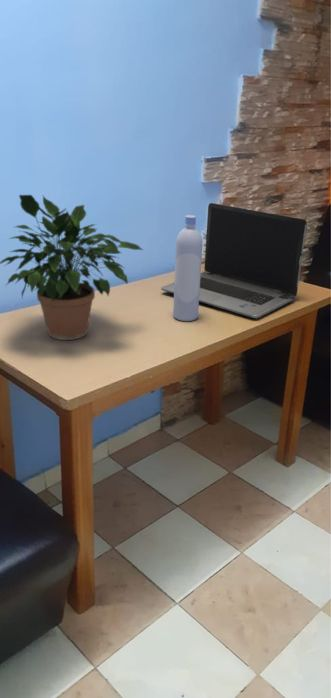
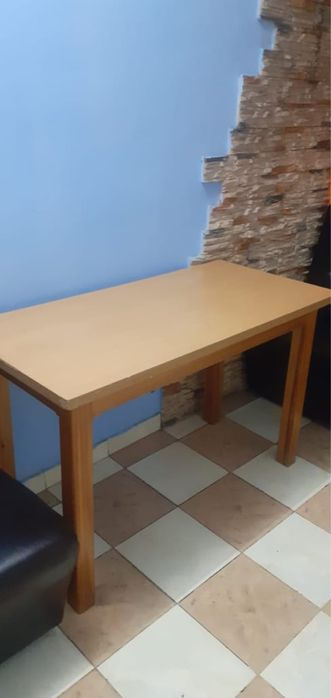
- bottle (187, 268)
- laptop computer (230, 257)
- potted plant (76, 266)
